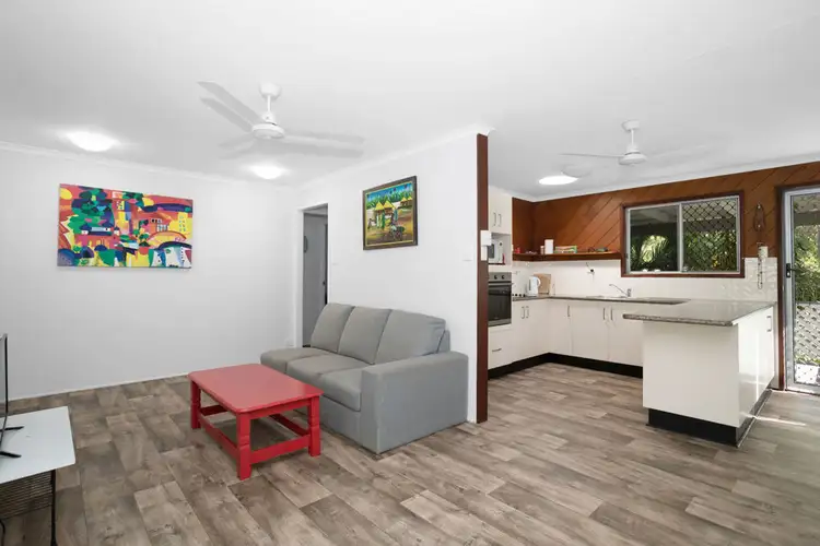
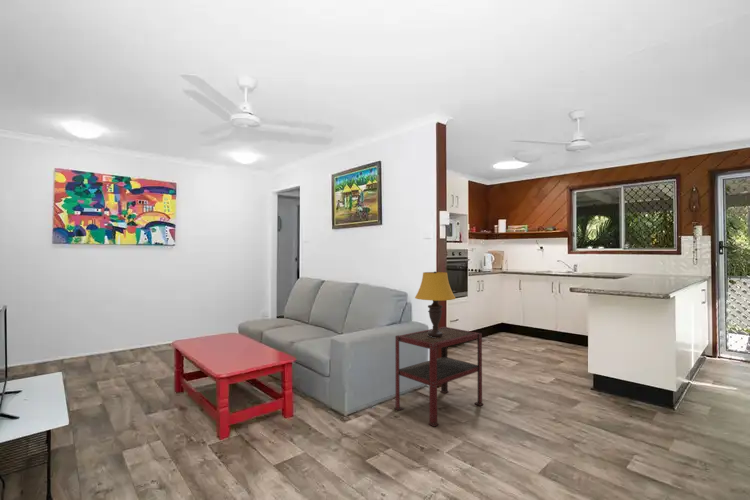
+ table lamp (435, 303)
+ side table (439, 370)
